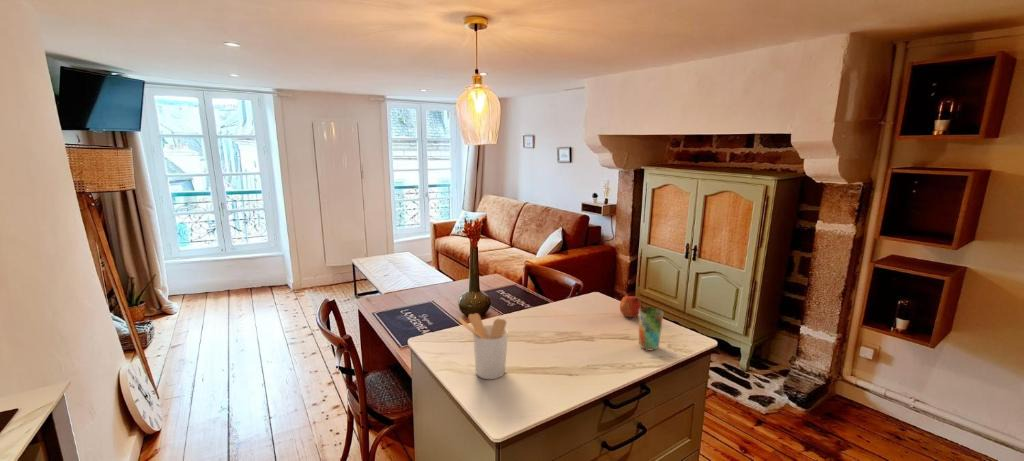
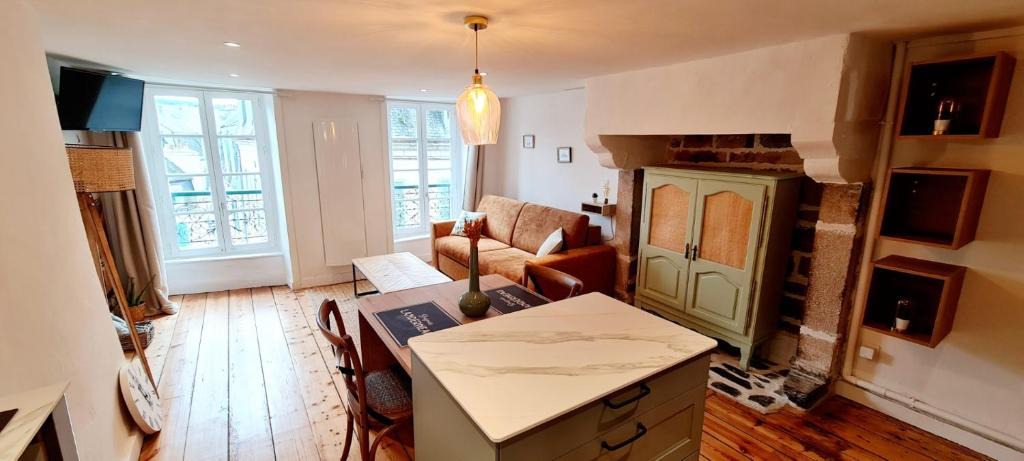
- utensil holder (482, 344)
- fruit (630, 305)
- cup (649, 329)
